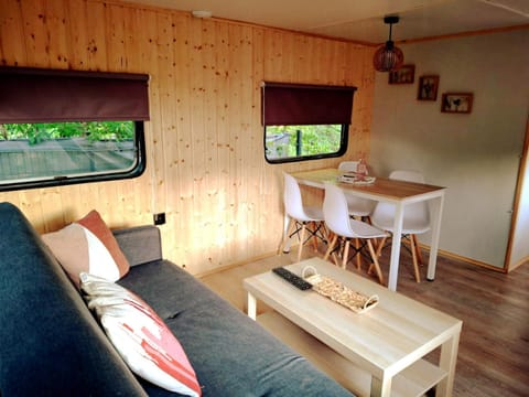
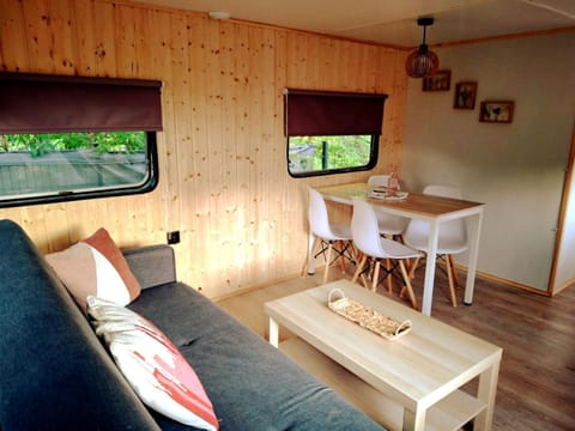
- remote control (291, 277)
